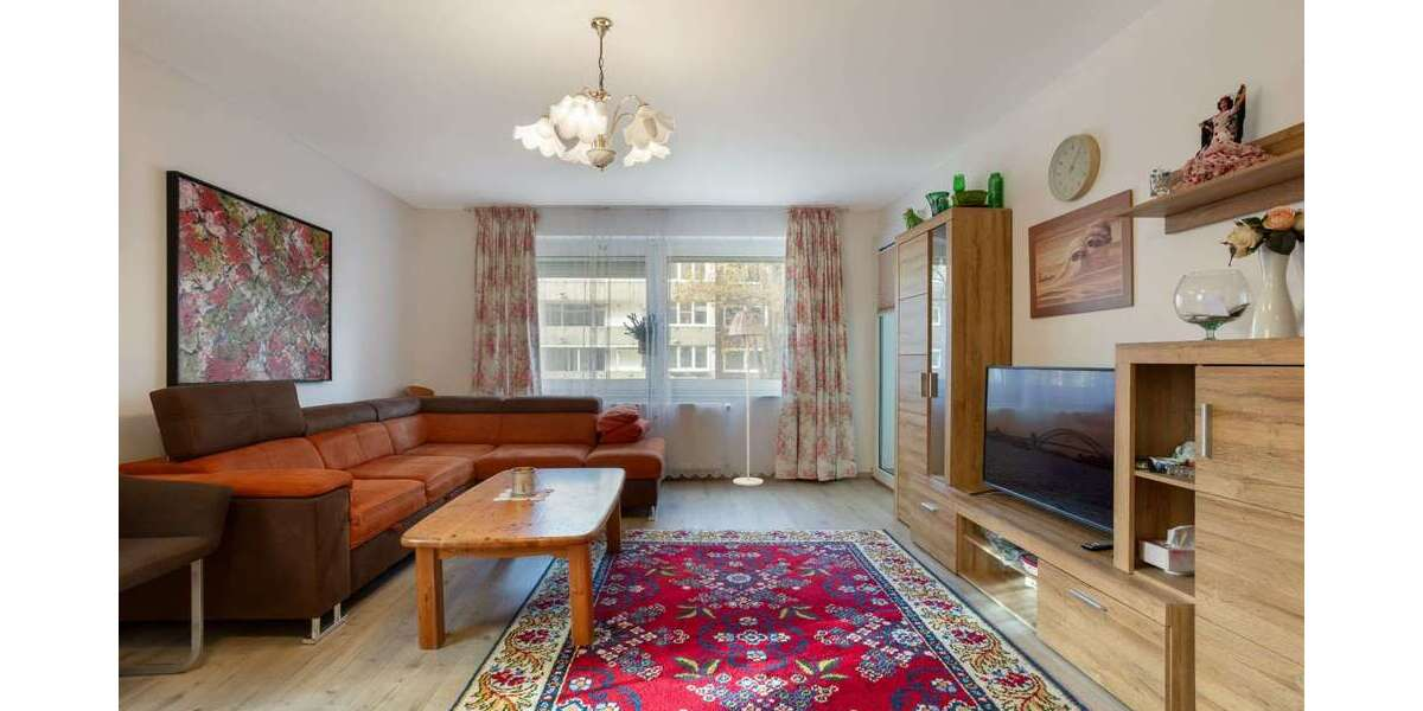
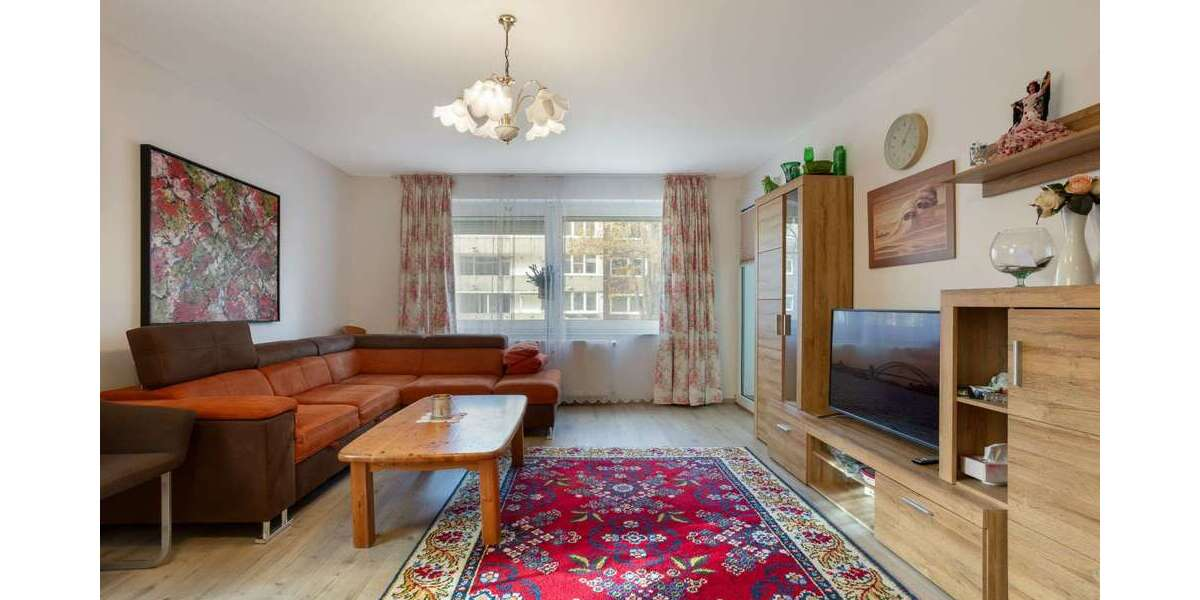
- floor lamp (747, 396)
